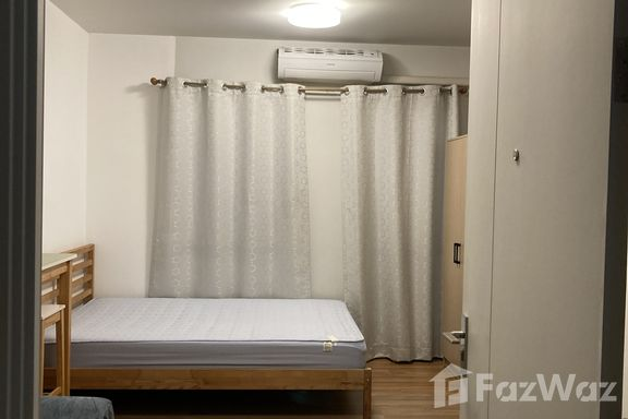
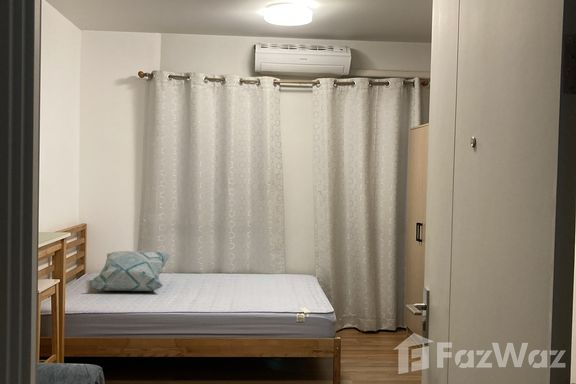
+ decorative pillow (132, 270)
